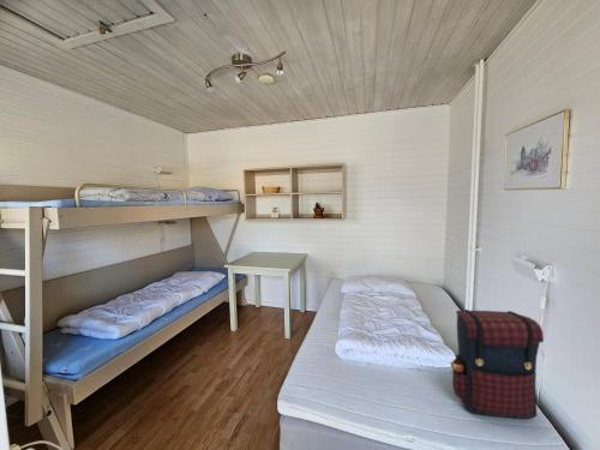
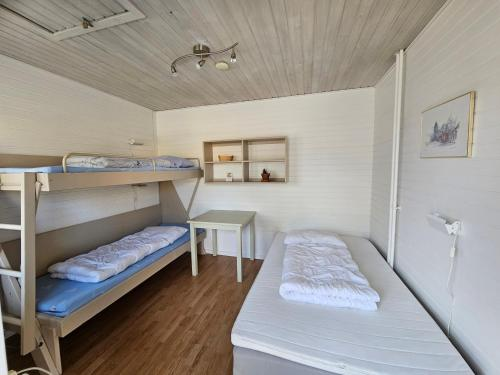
- satchel (487, 356)
